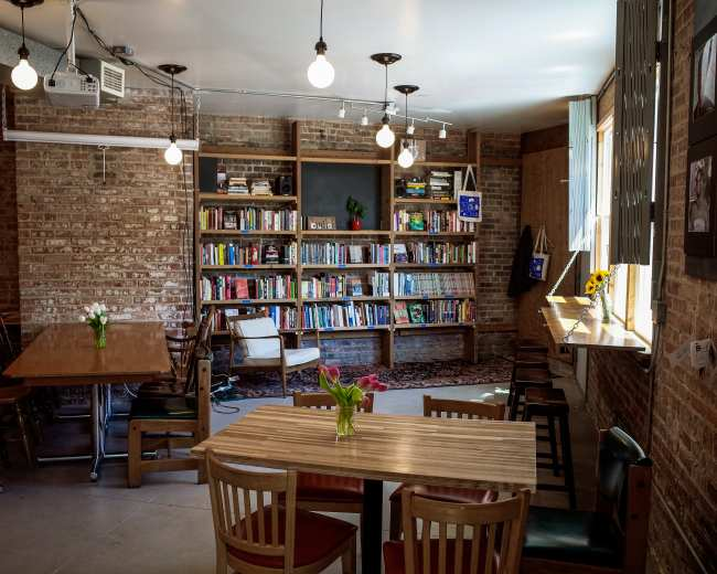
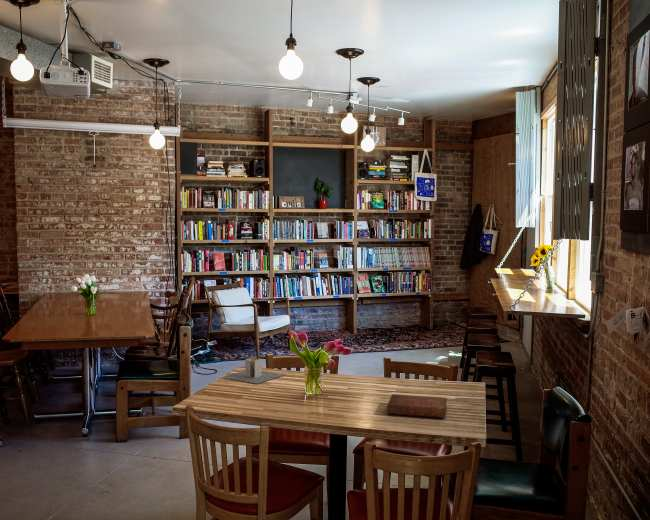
+ utensil holder (253, 365)
+ bible (417, 405)
